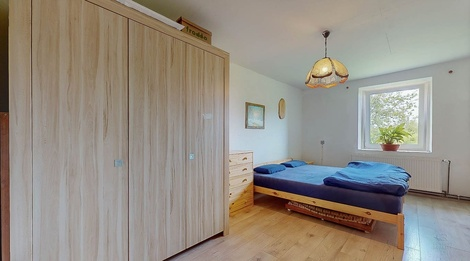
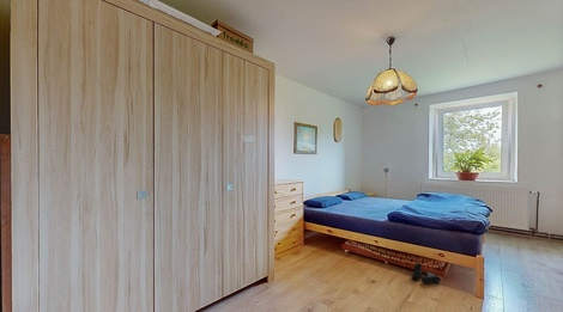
+ boots (425, 273)
